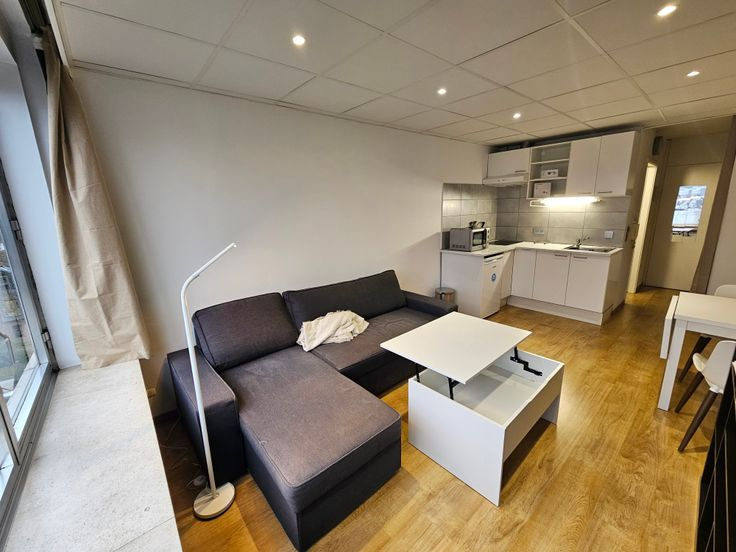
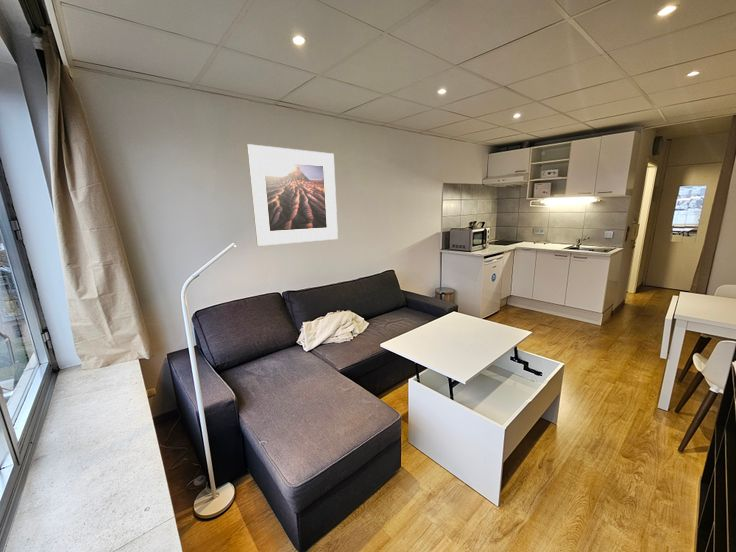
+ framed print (297, 197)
